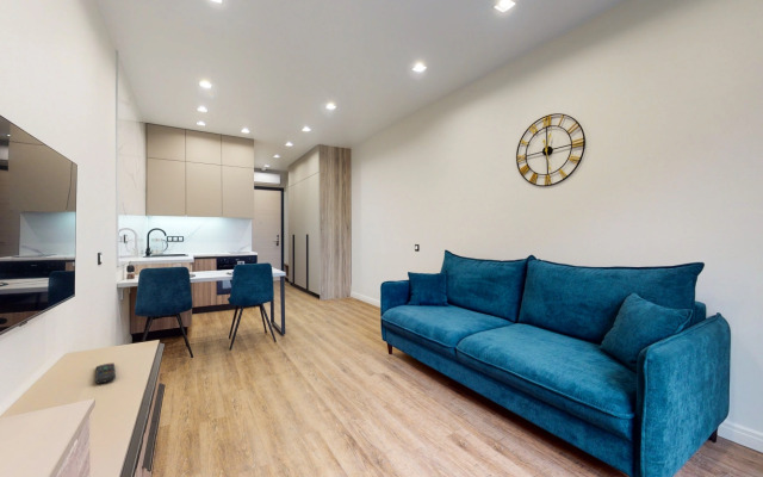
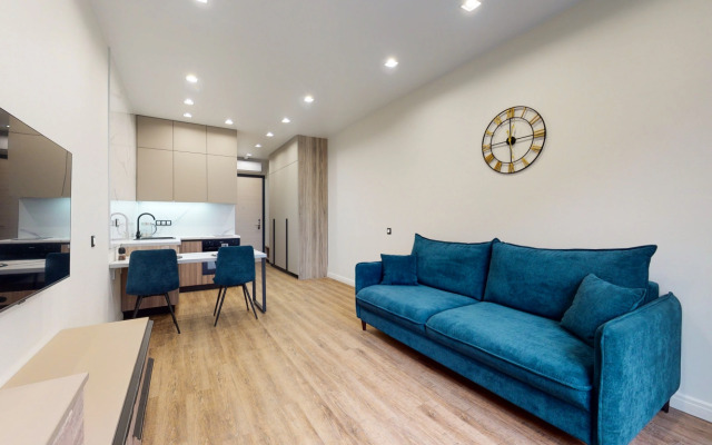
- remote control (105, 372)
